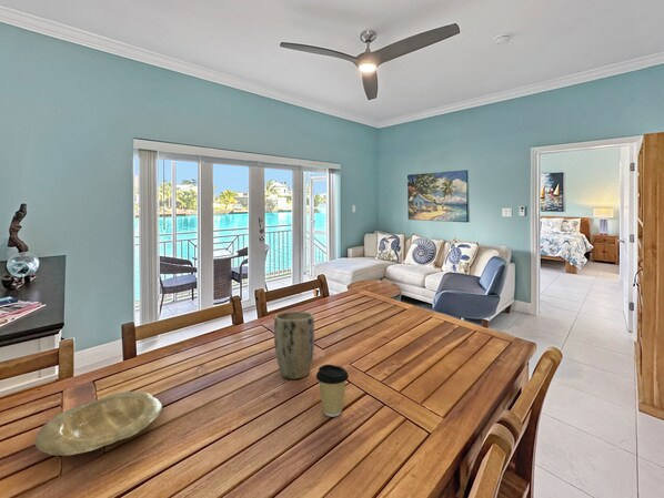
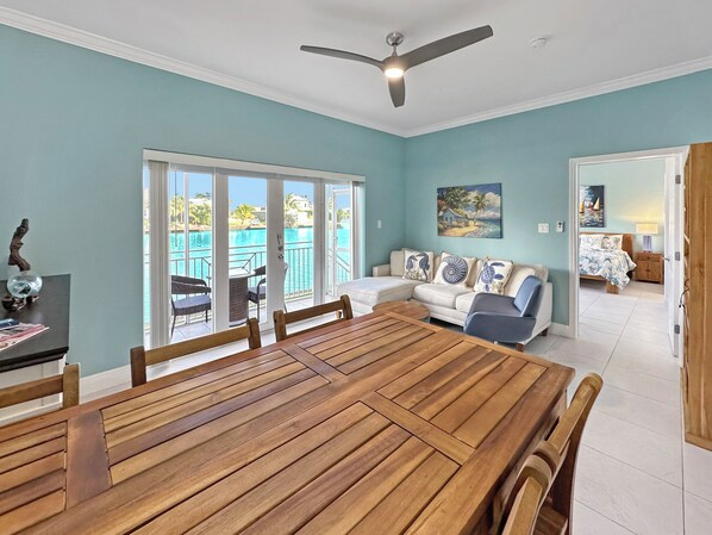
- plant pot (294, 344)
- plate (104, 424)
- coffee cup (332, 390)
